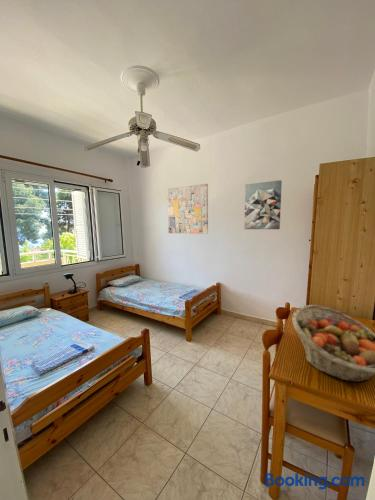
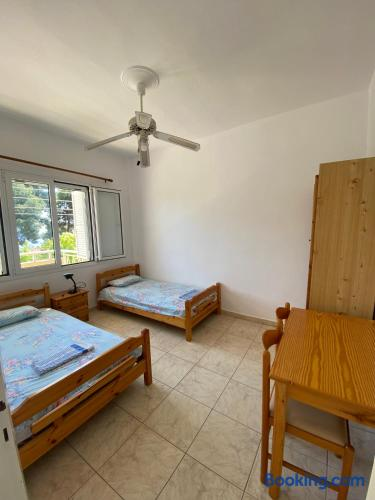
- wall art (262, 206)
- fruit basket (336, 338)
- wall art (186, 210)
